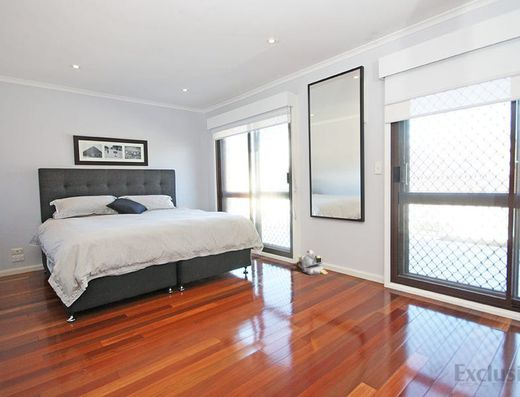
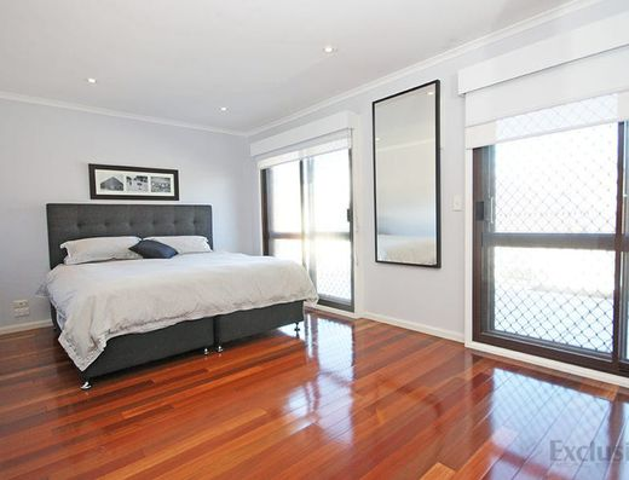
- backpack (312, 260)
